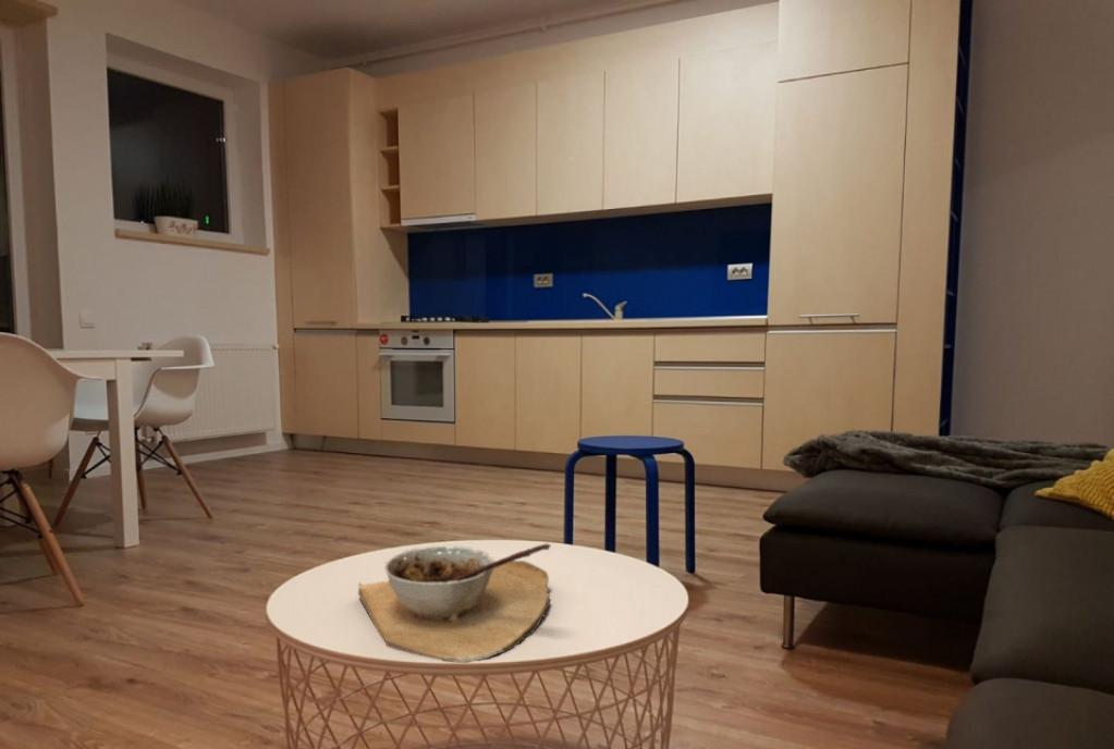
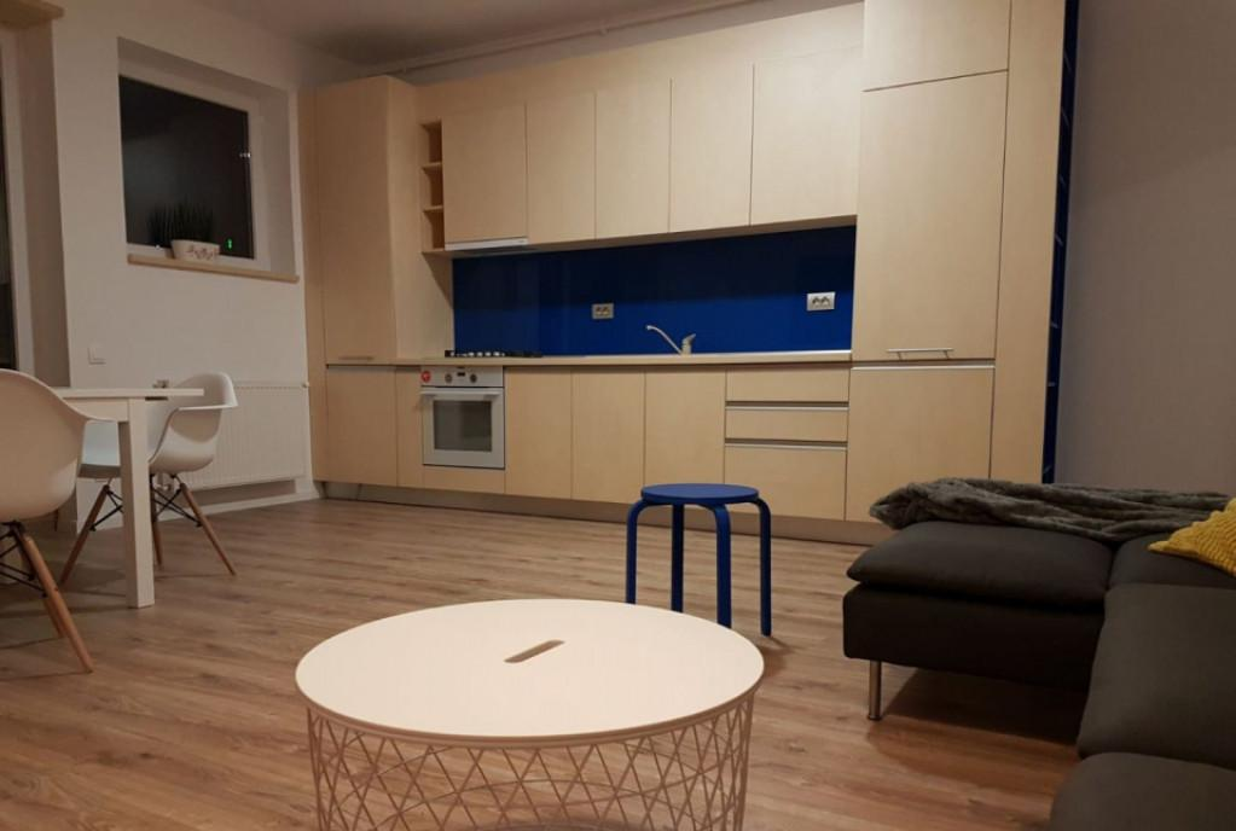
- bowl (478, 569)
